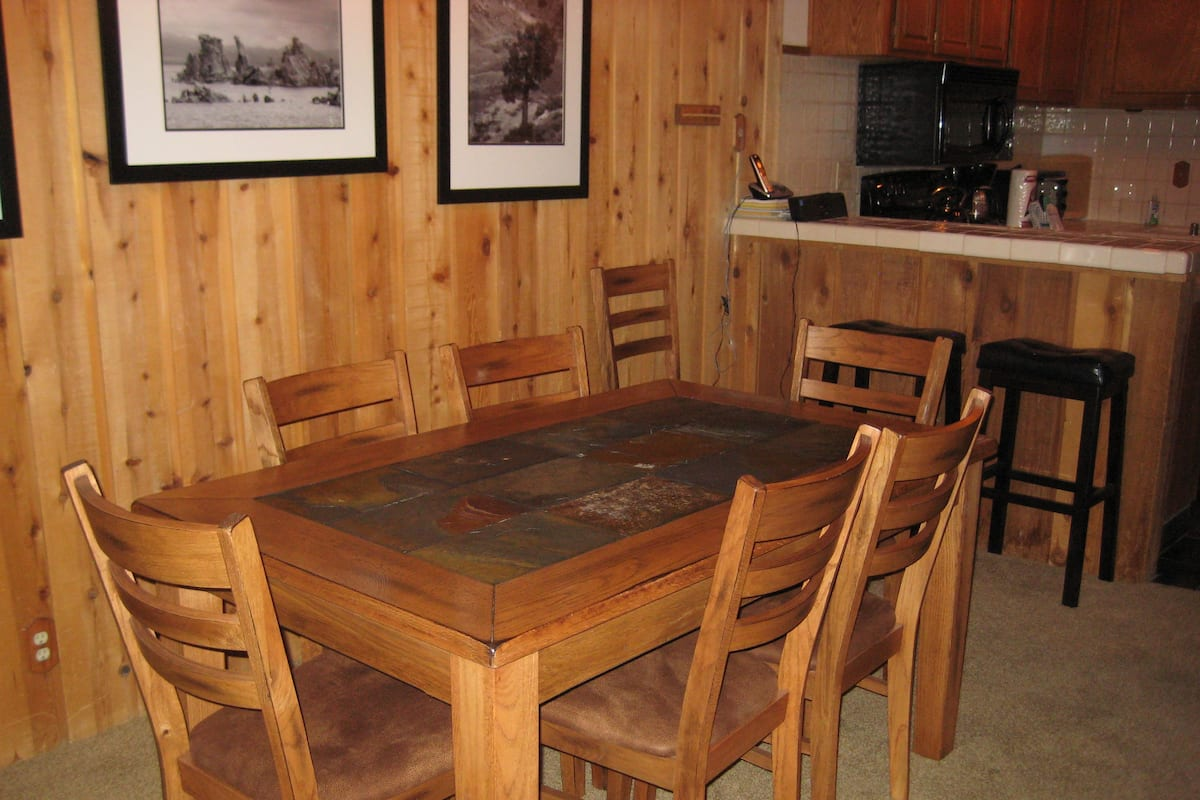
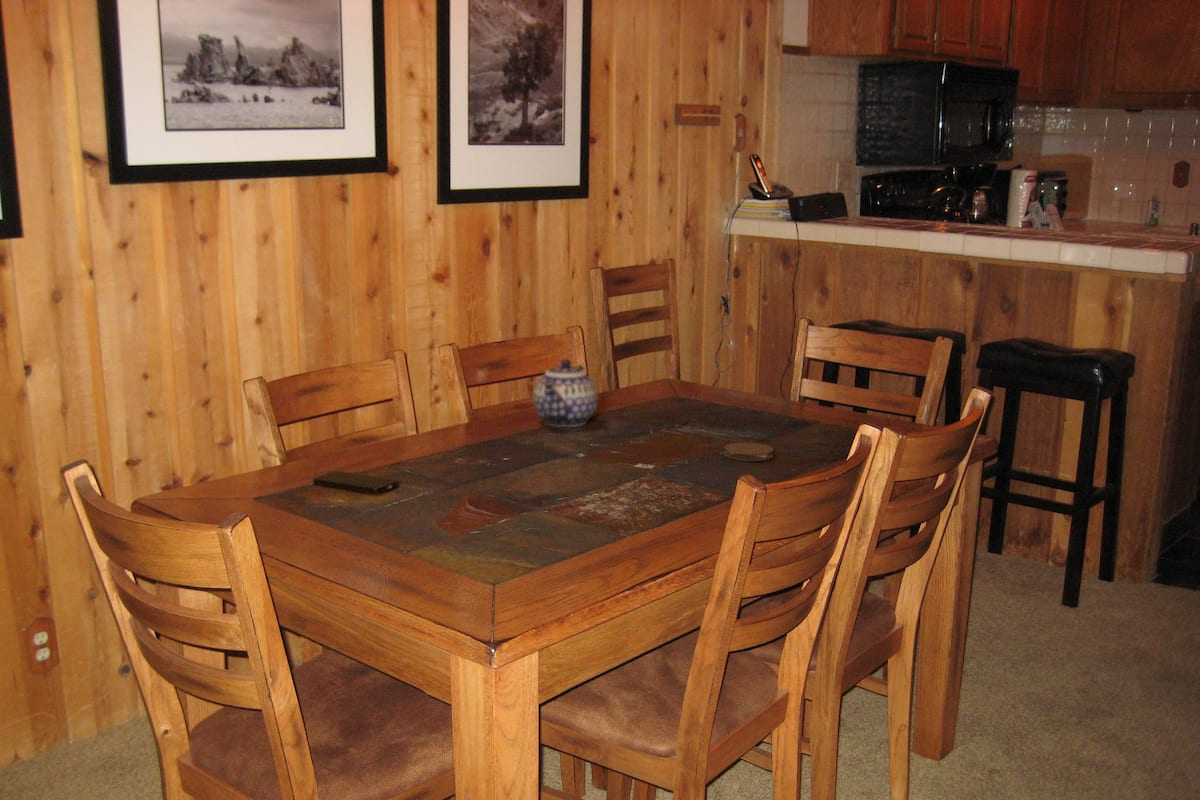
+ coaster (748, 451)
+ smartphone (355, 481)
+ teapot (565, 391)
